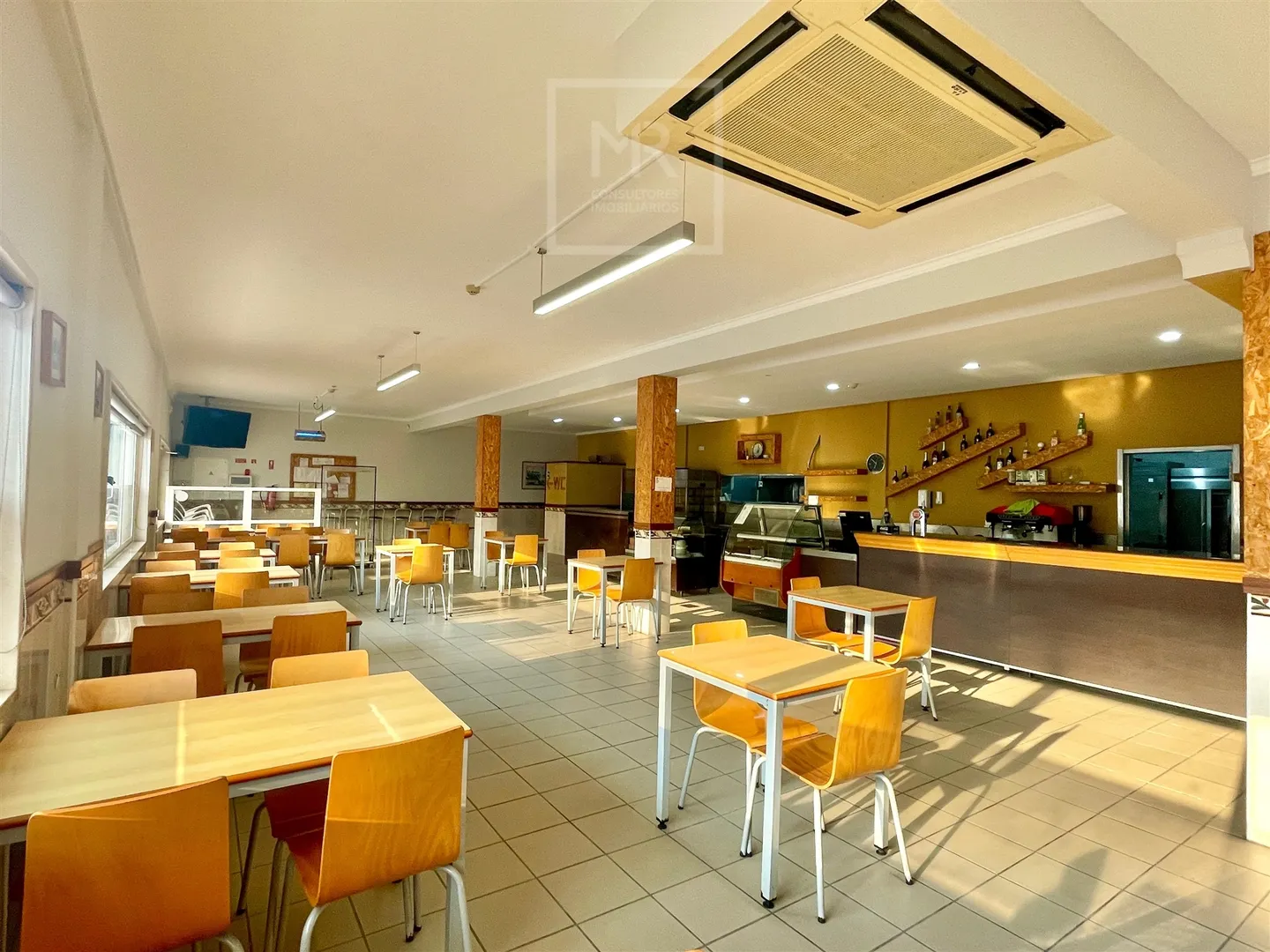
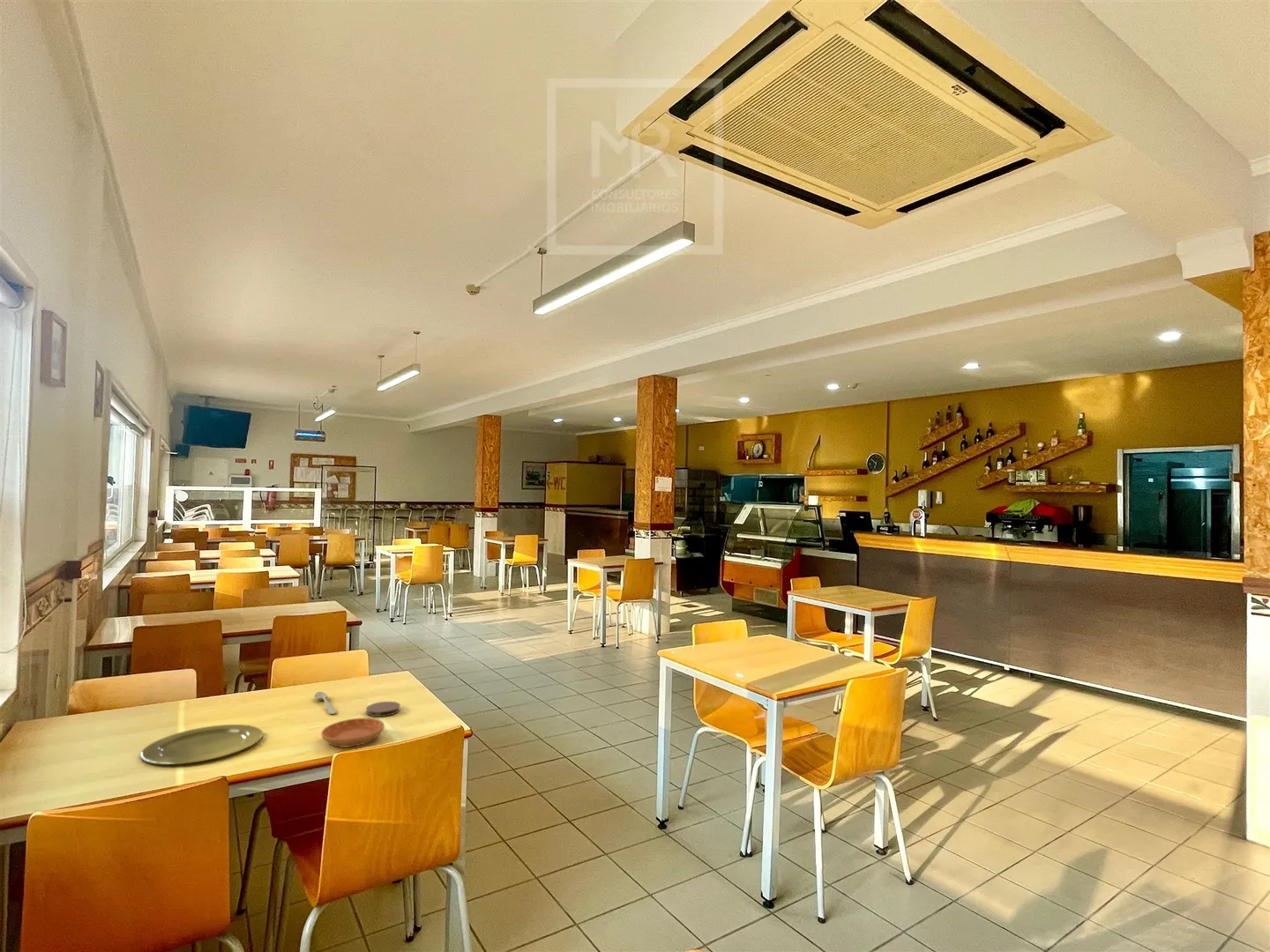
+ plate (204, 743)
+ coaster (383, 709)
+ spoon (325, 702)
+ saucer (353, 733)
